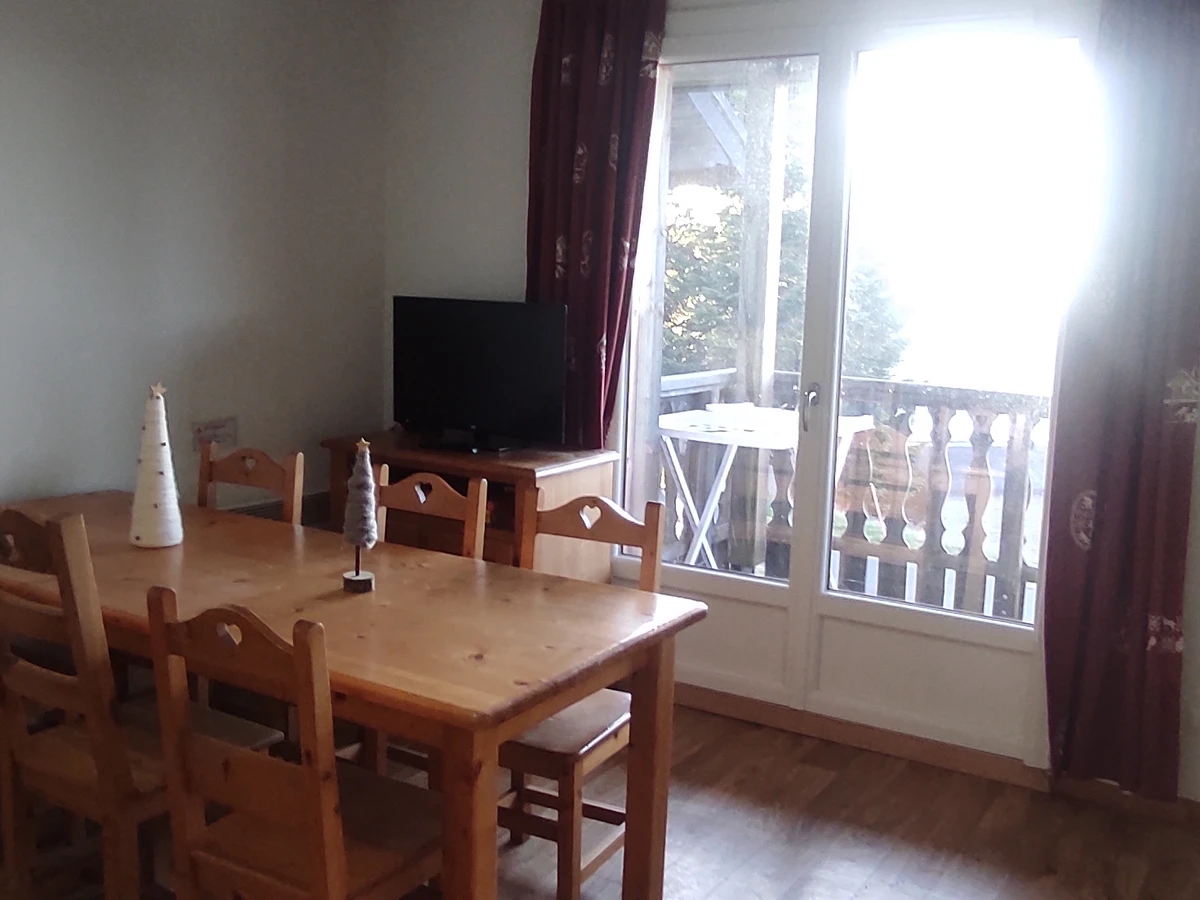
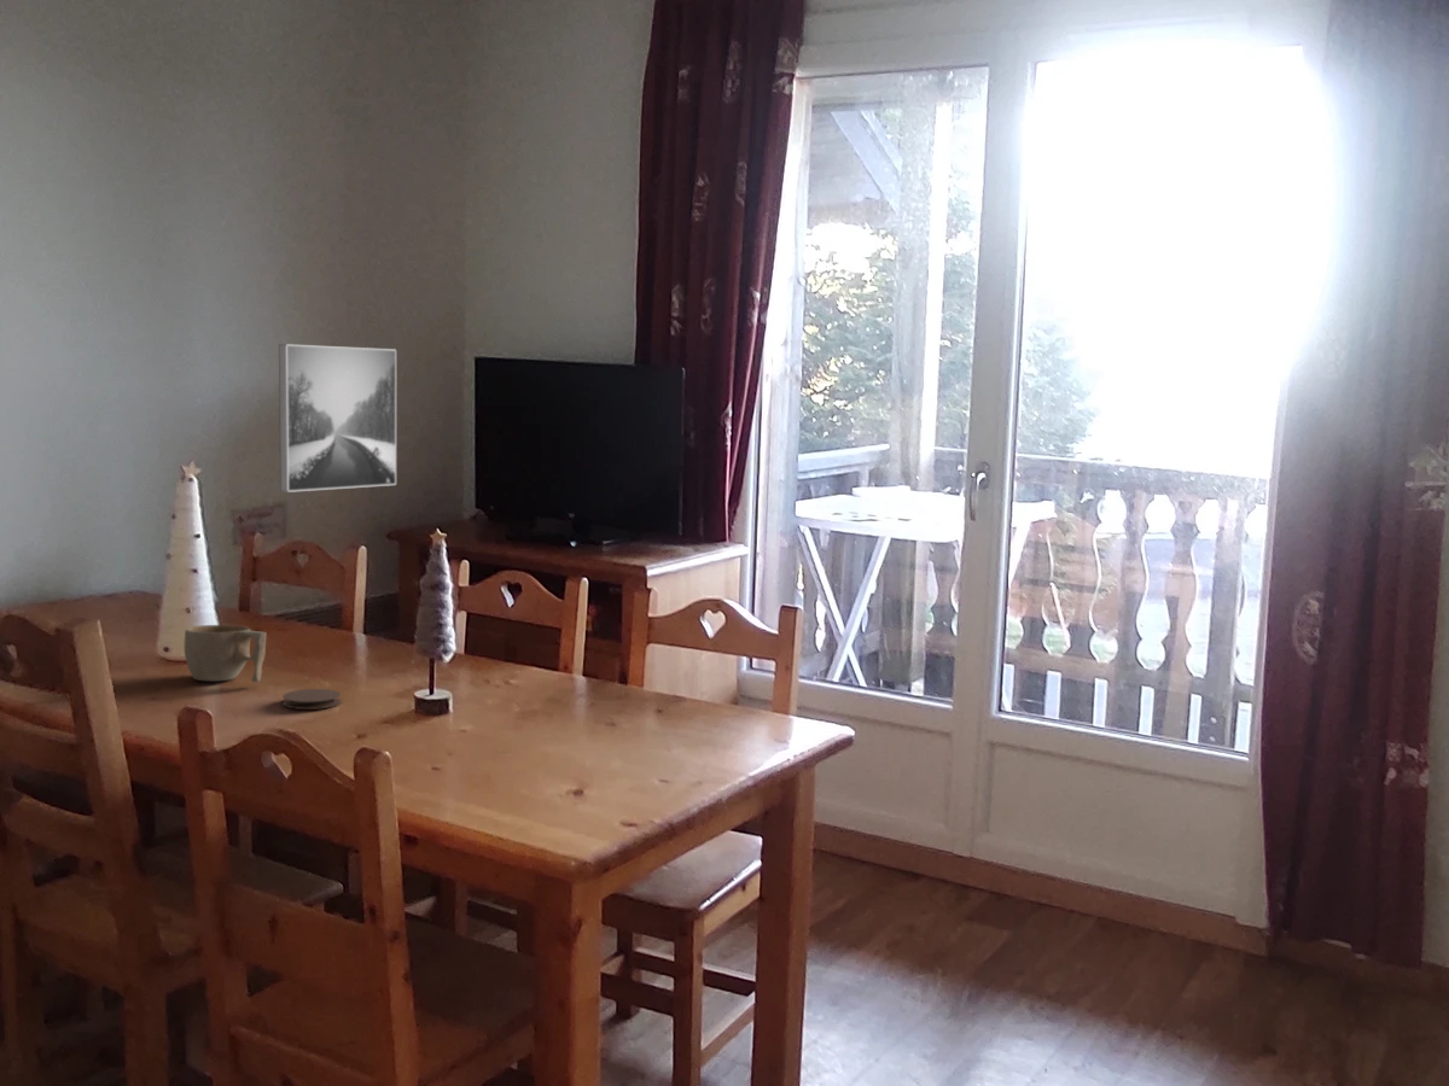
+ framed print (339, 418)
+ coaster (312, 699)
+ cup (227, 654)
